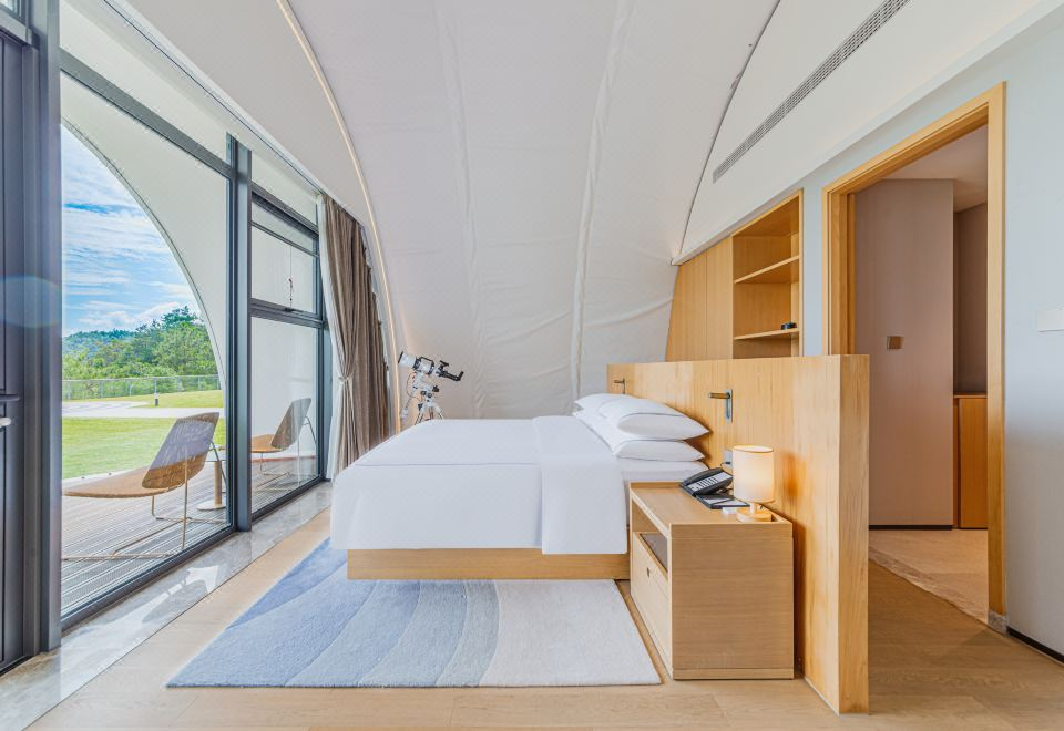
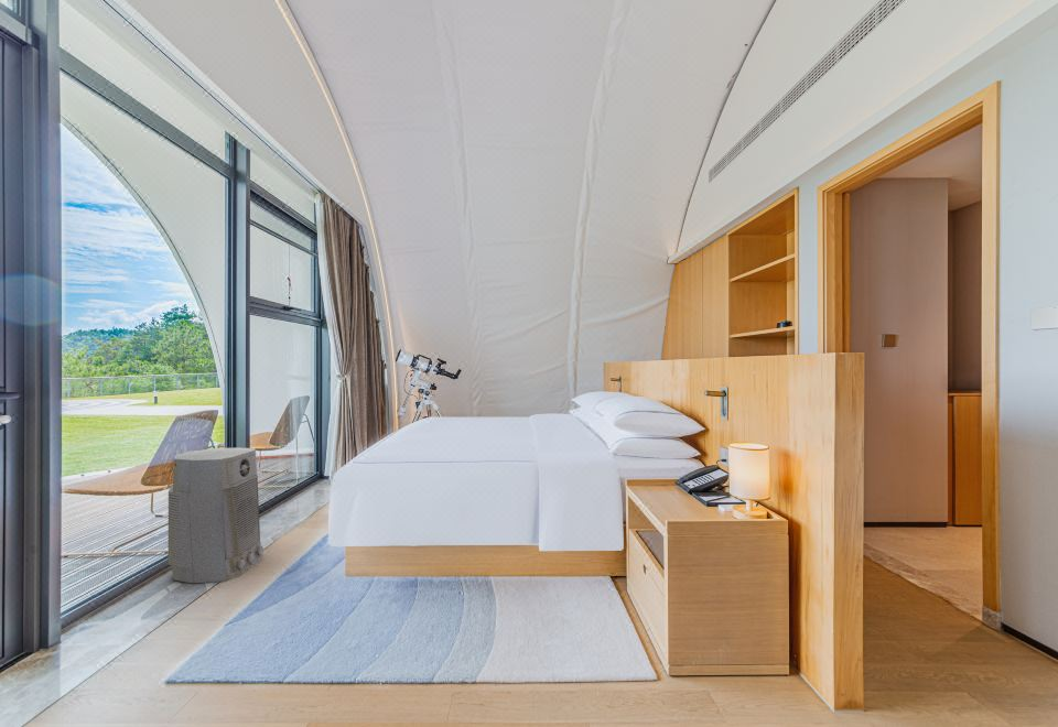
+ air purifier (214, 510)
